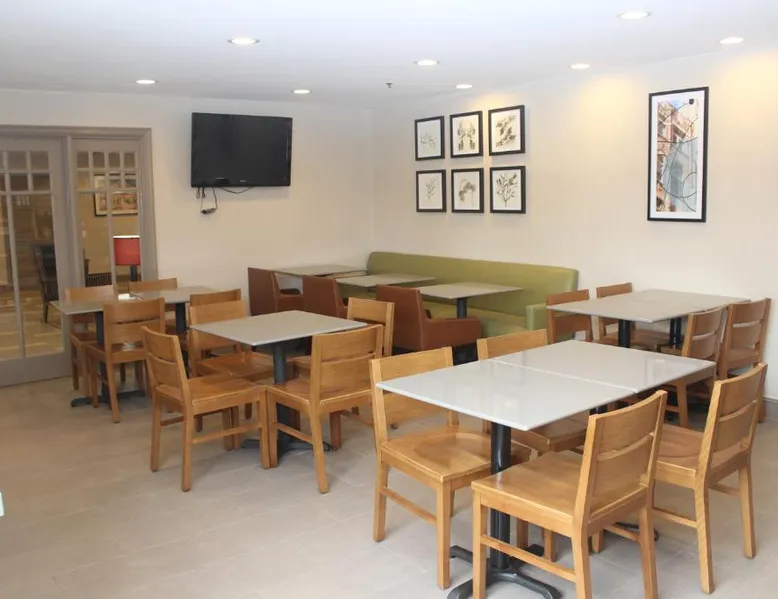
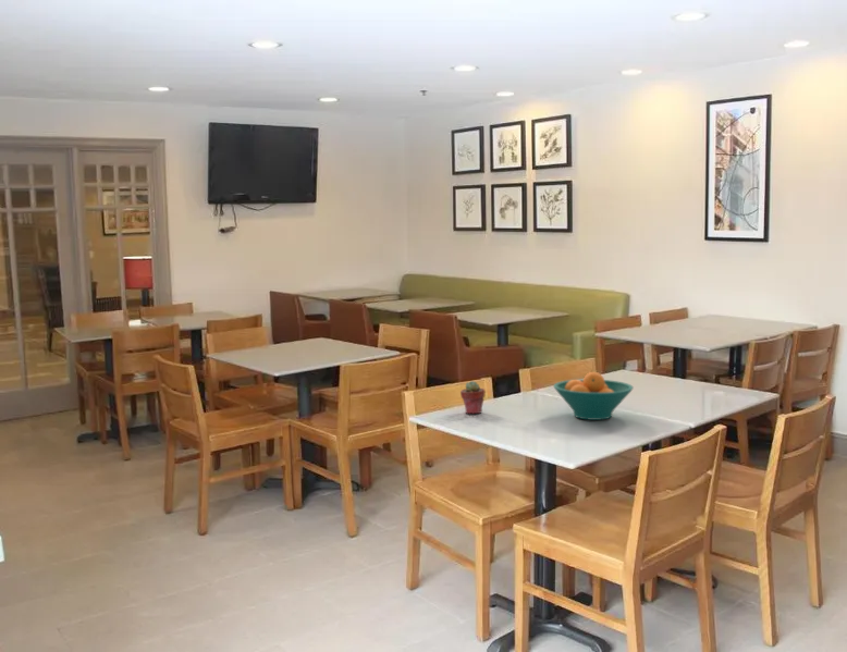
+ fruit bowl (592, 394)
+ potted succulent (472, 396)
